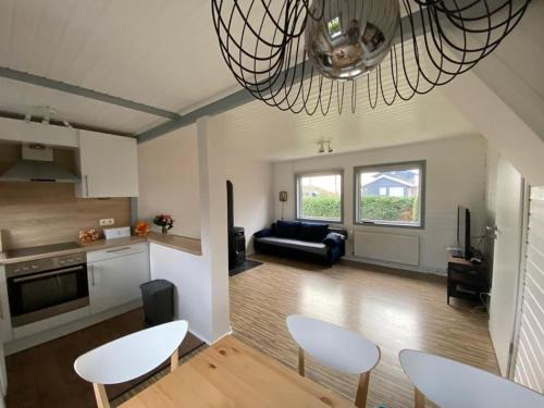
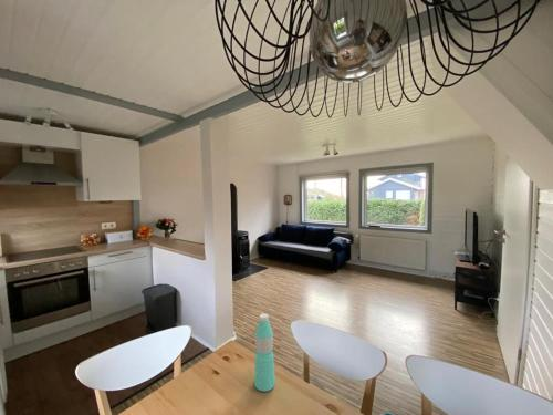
+ water bottle (264, 349)
